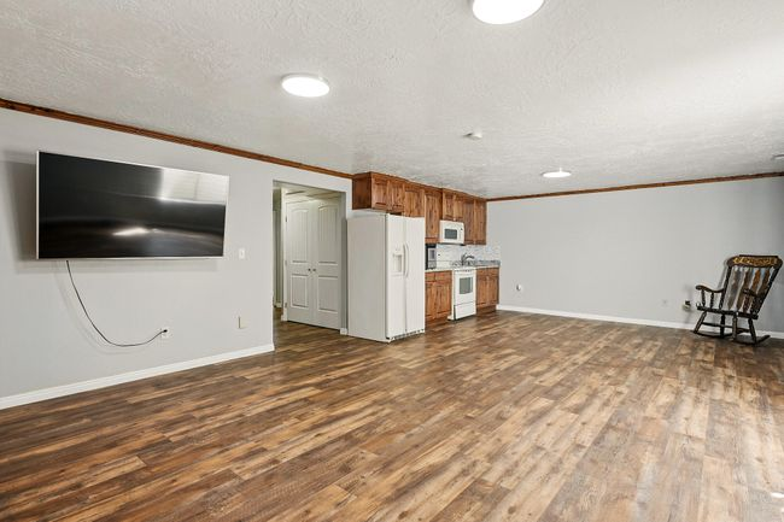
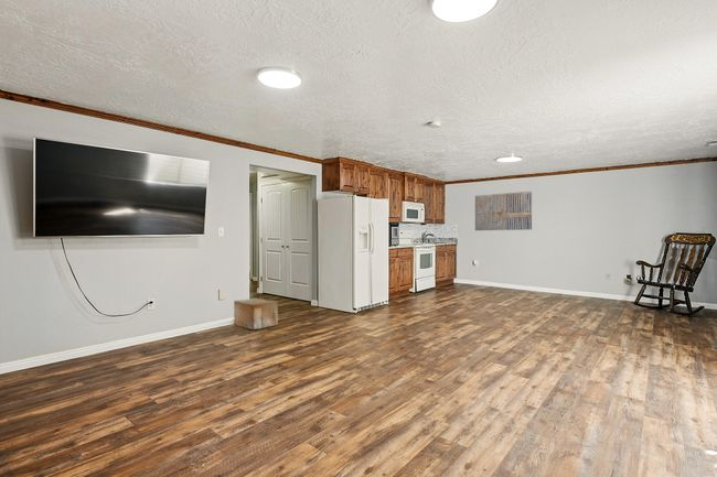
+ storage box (255, 312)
+ wall art (502, 212)
